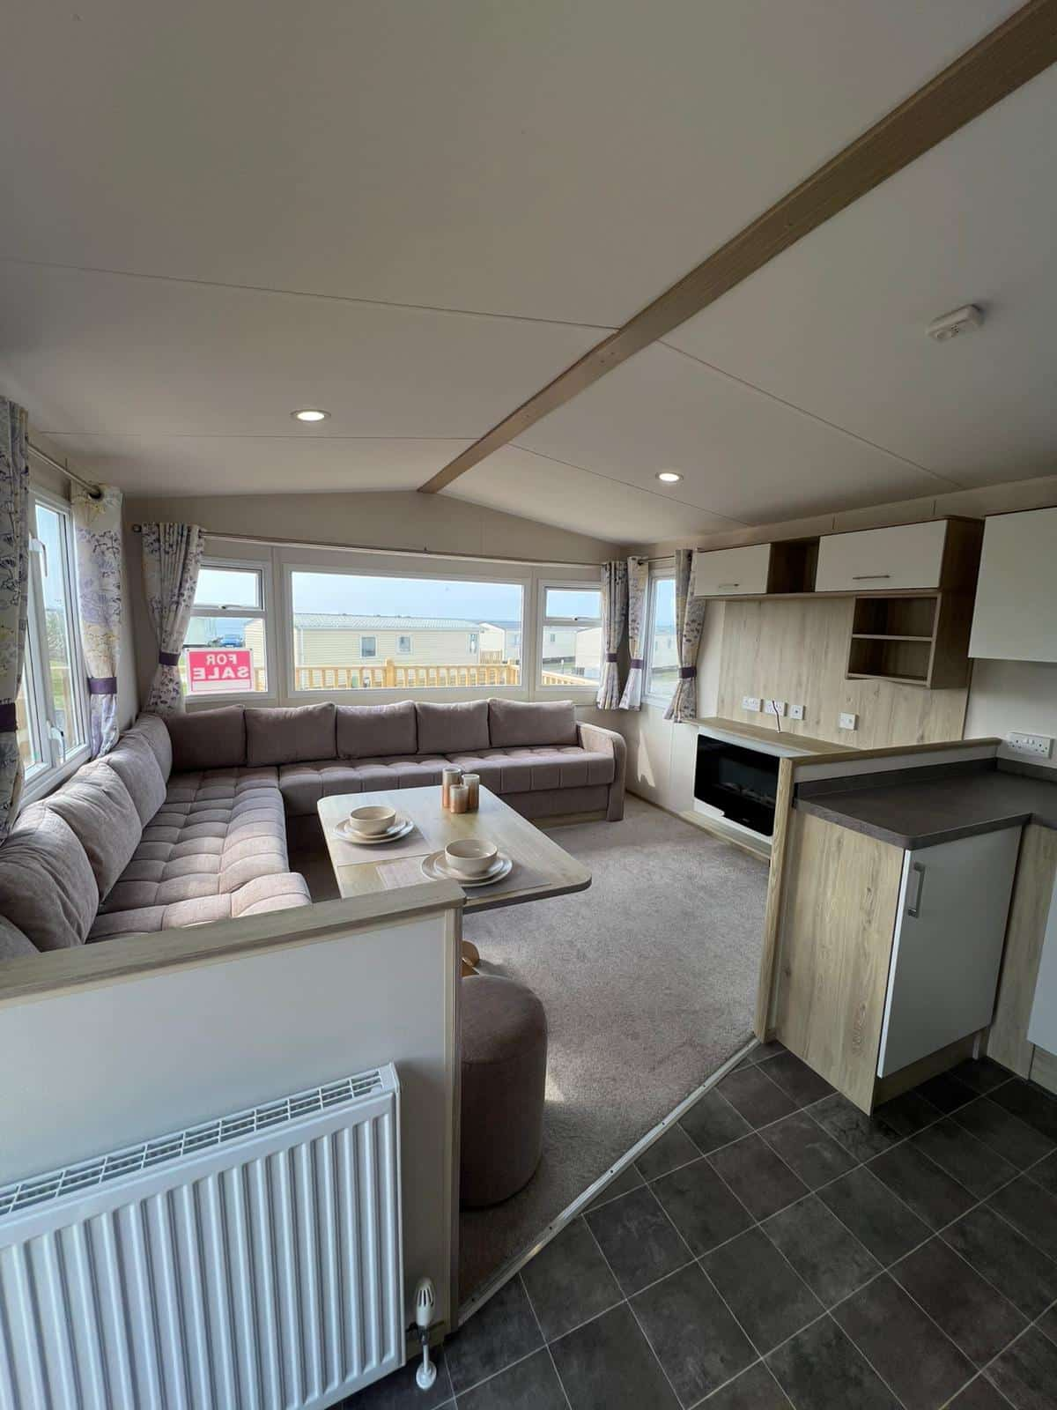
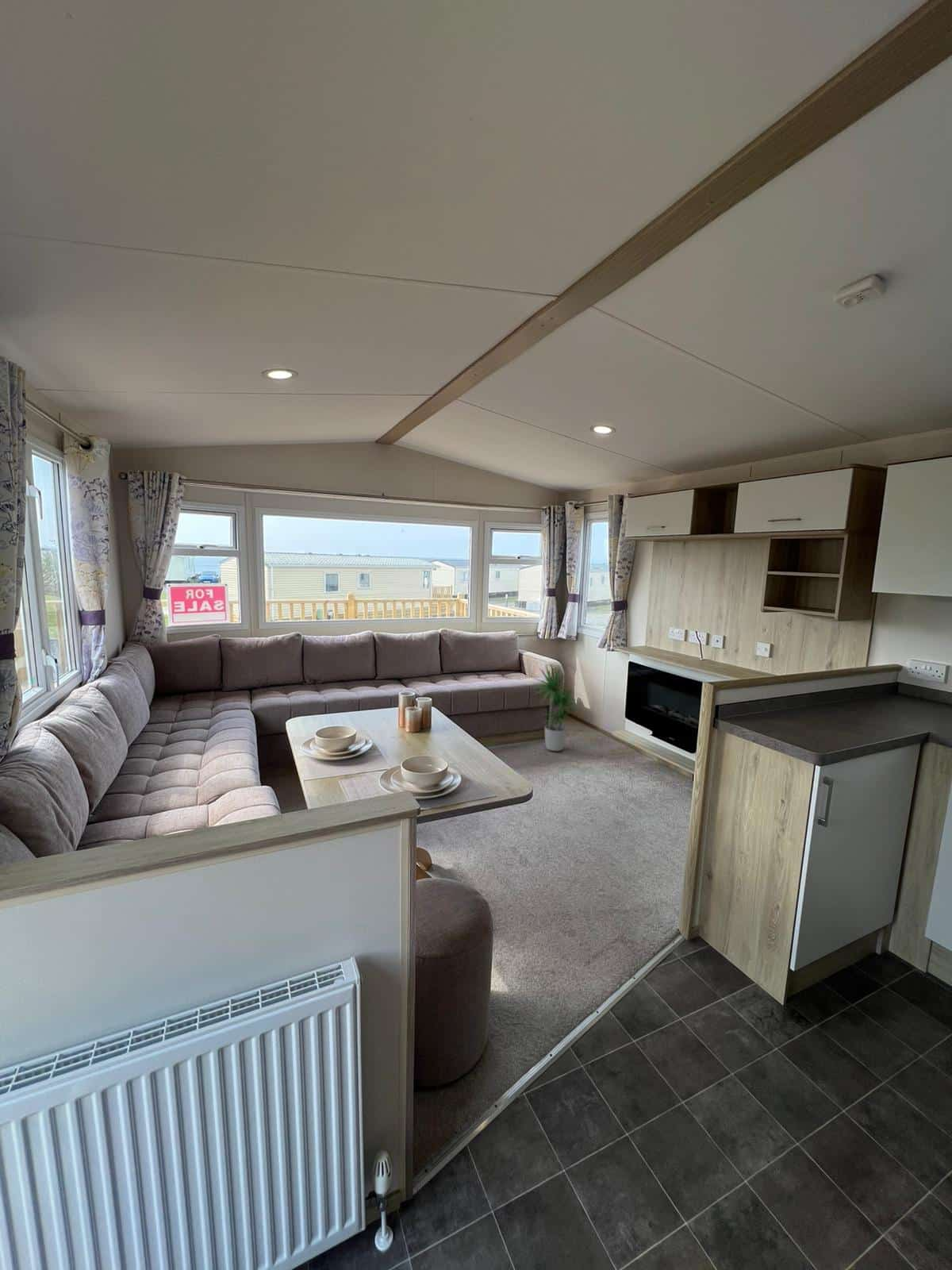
+ potted plant (555, 705)
